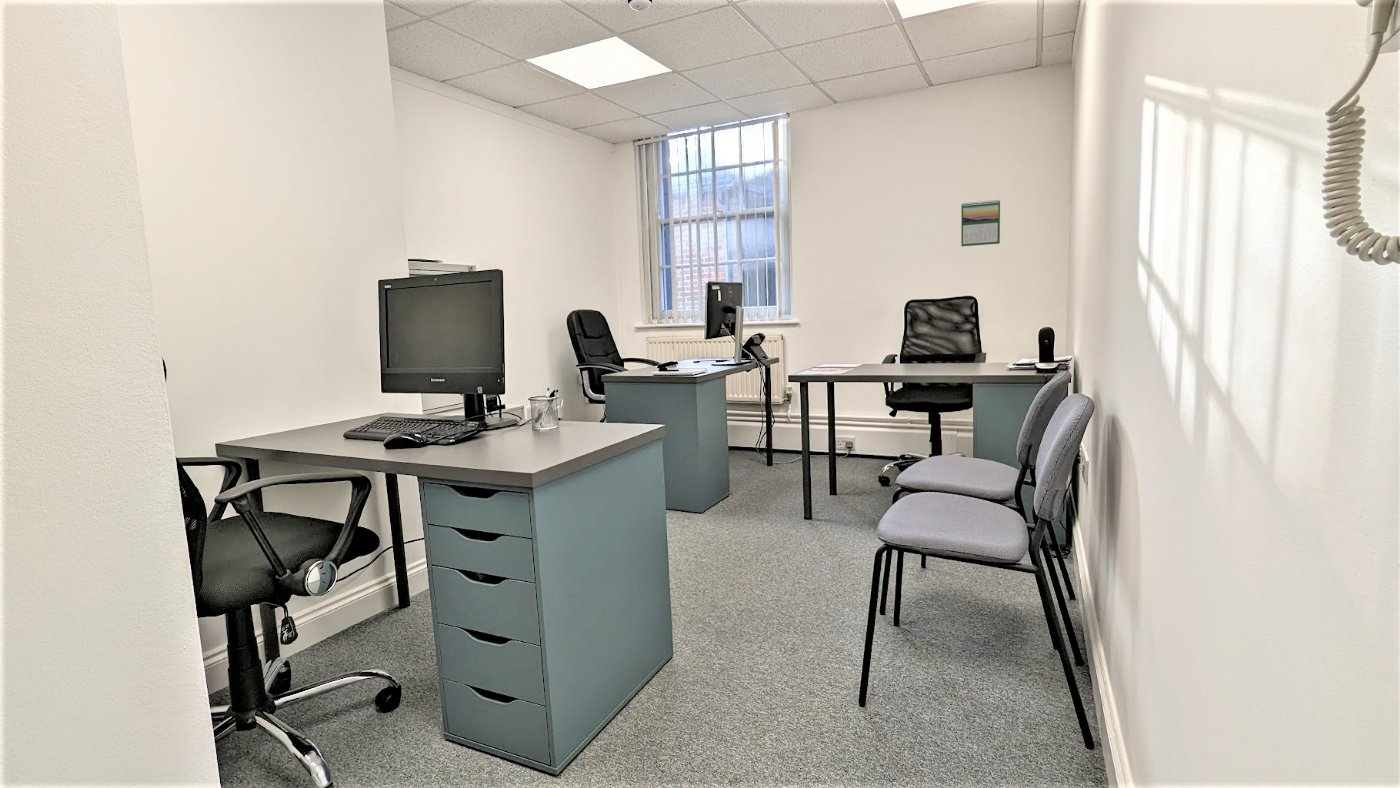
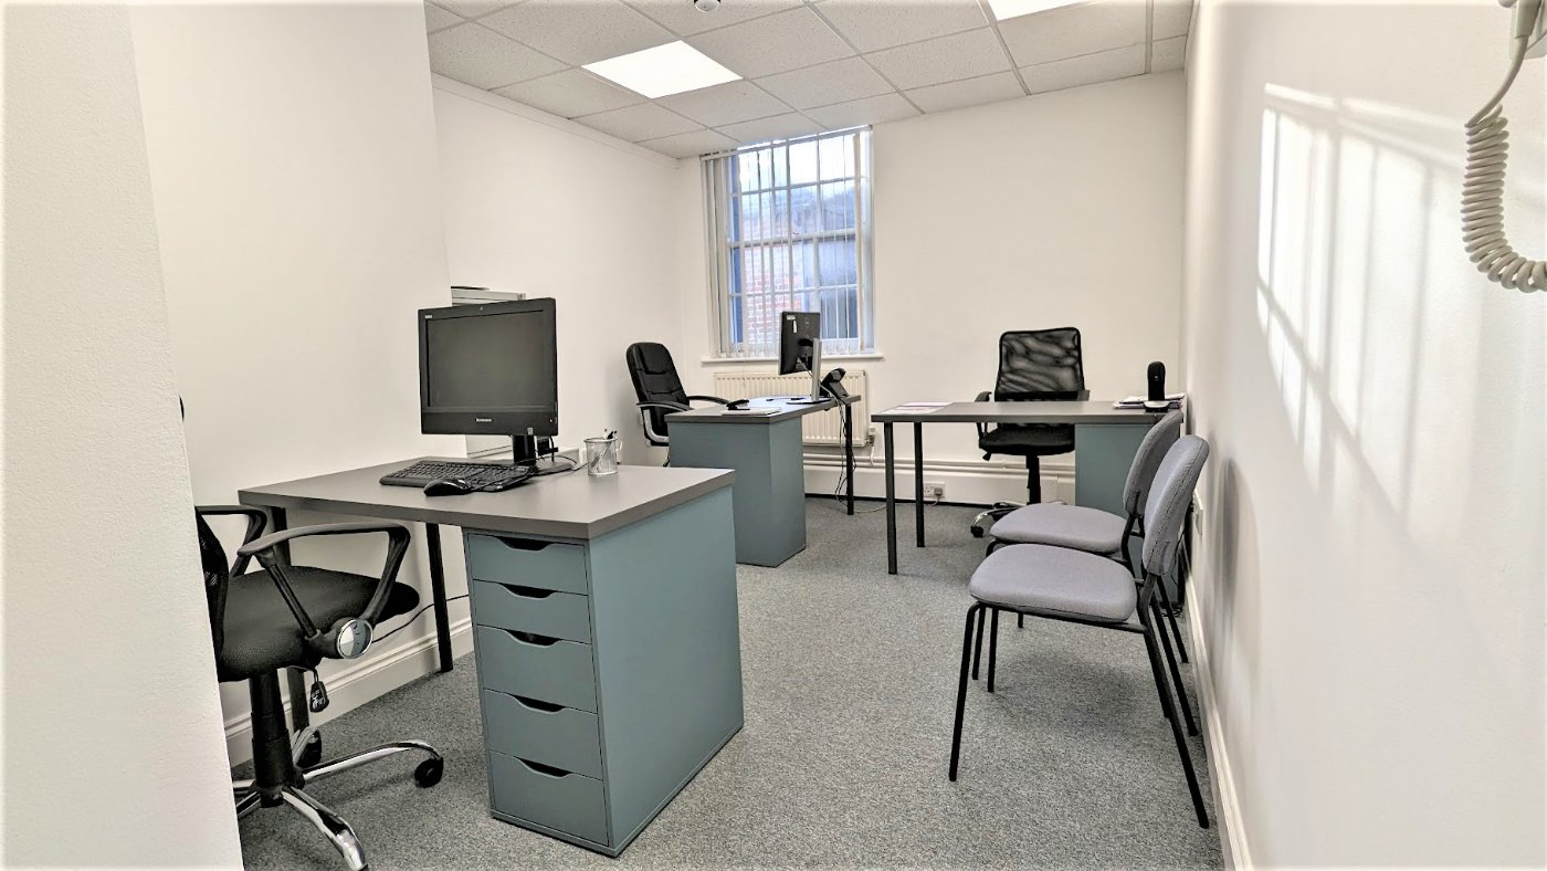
- calendar (980, 222)
